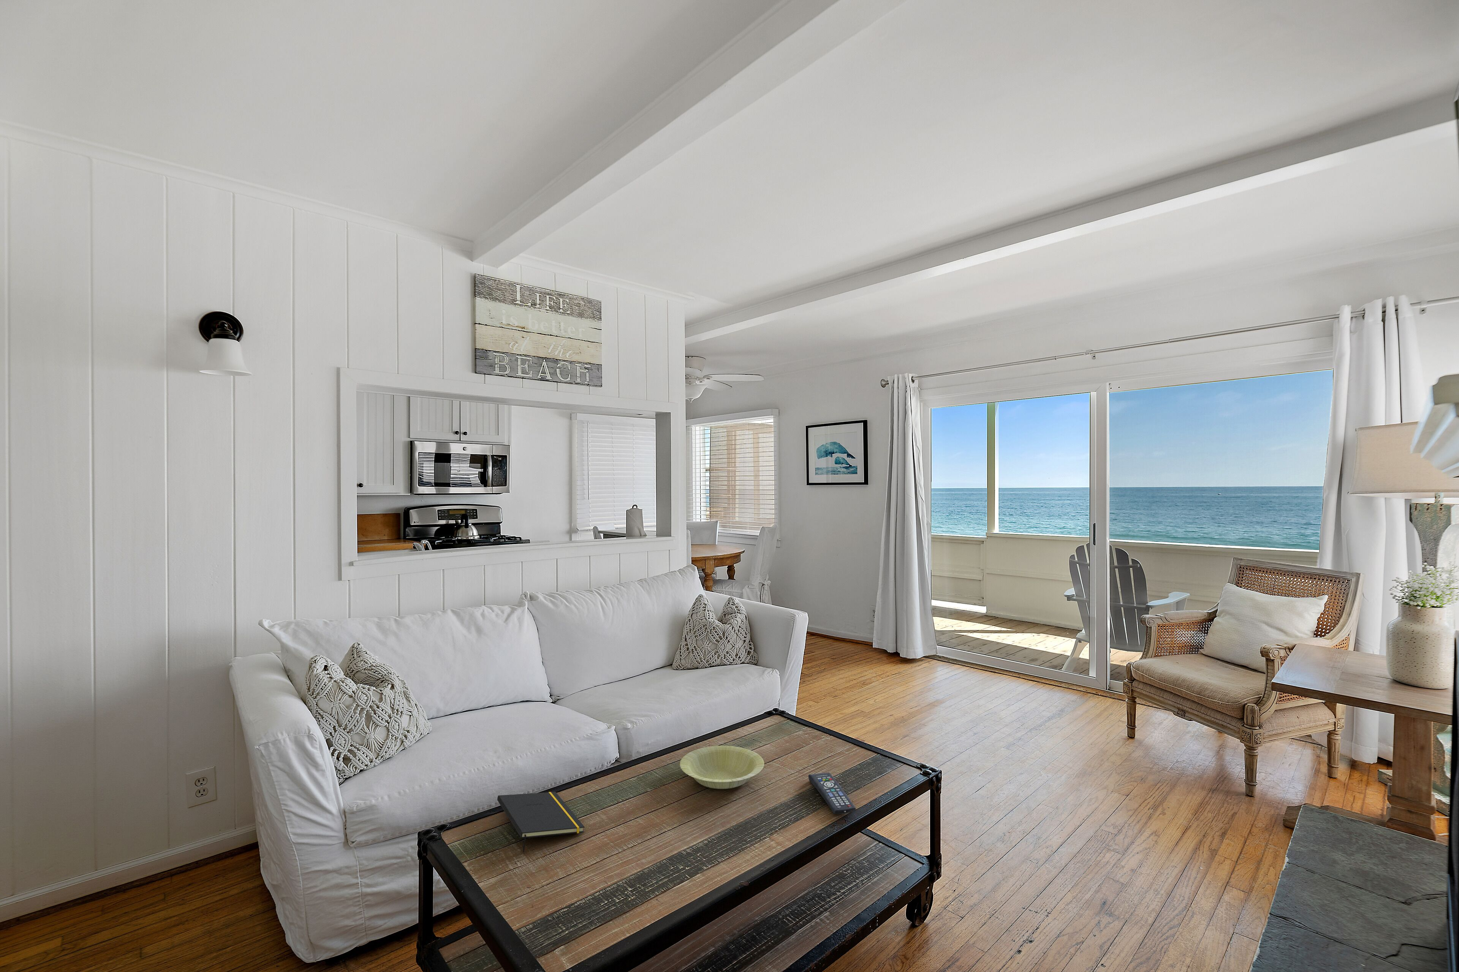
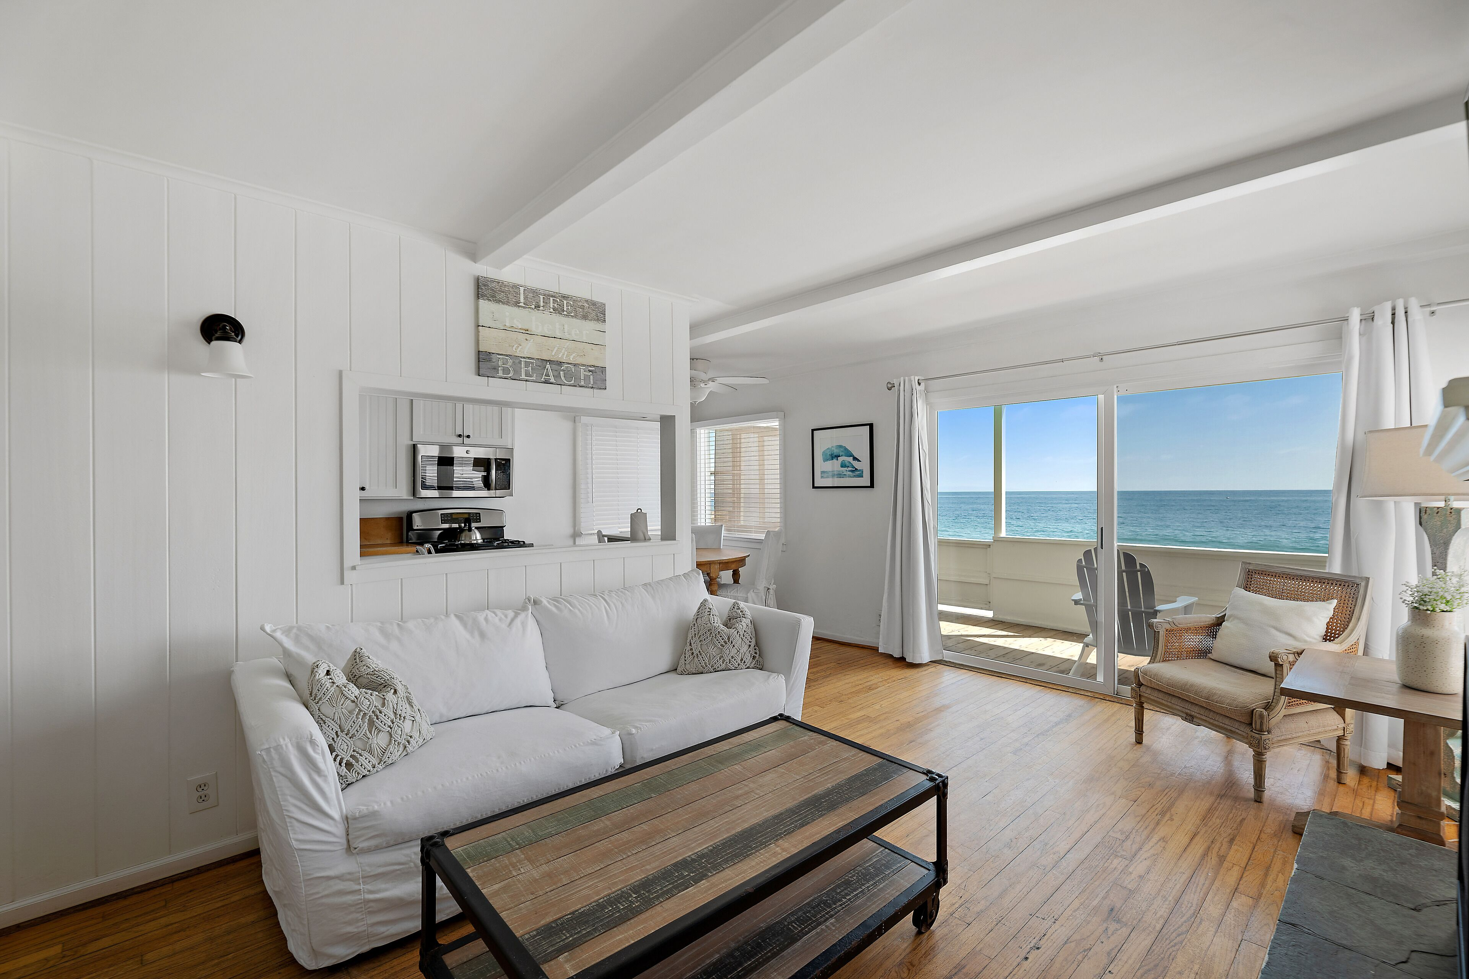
- notepad (540, 814)
- remote control (830, 791)
- bowl (722, 770)
